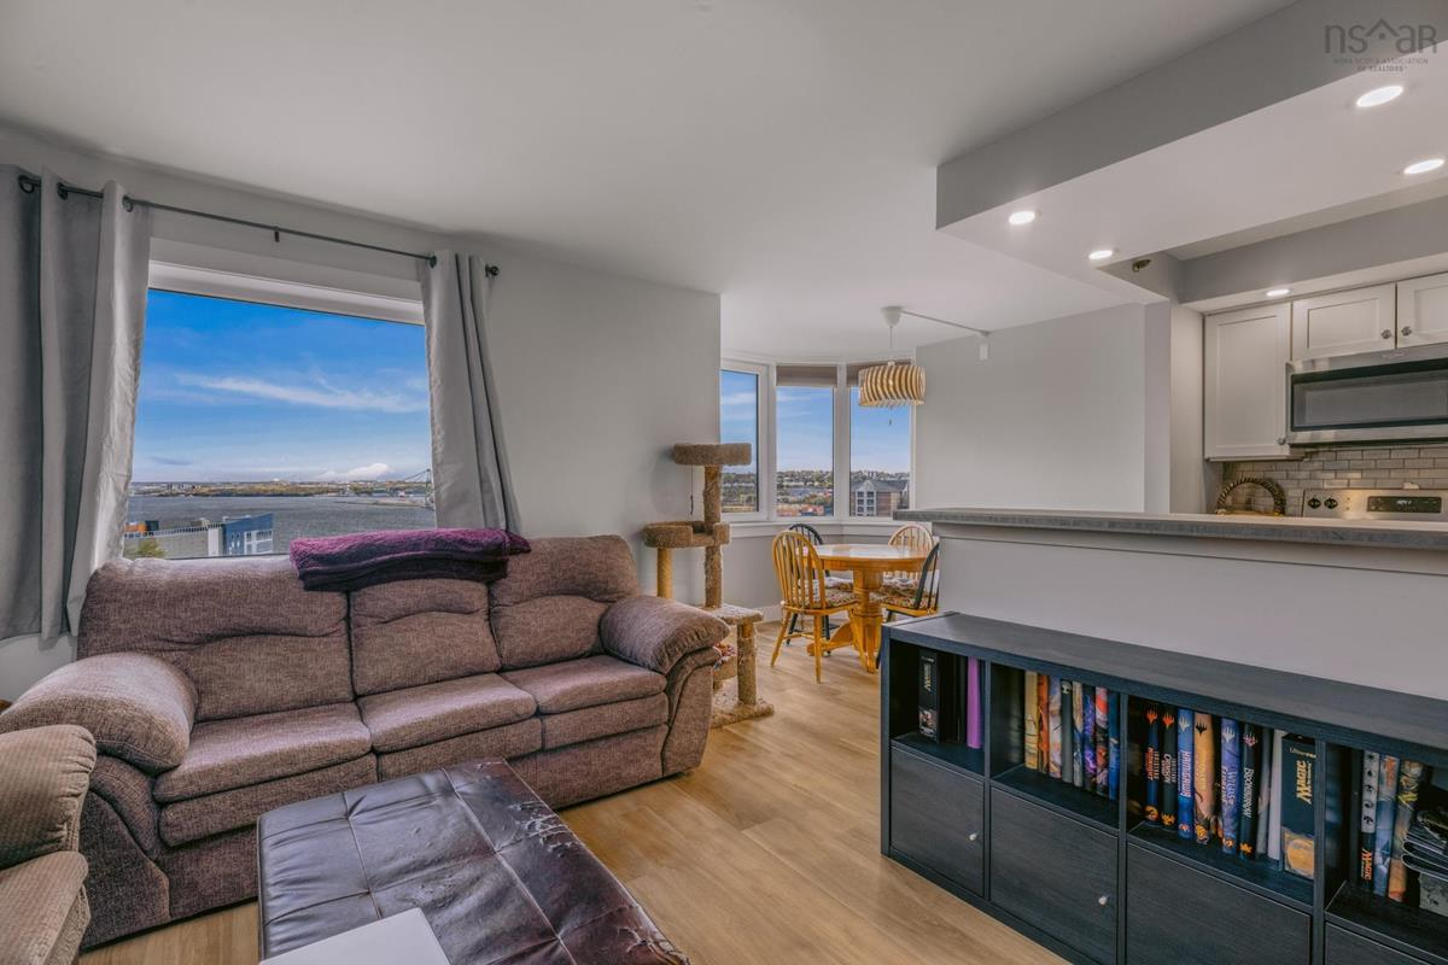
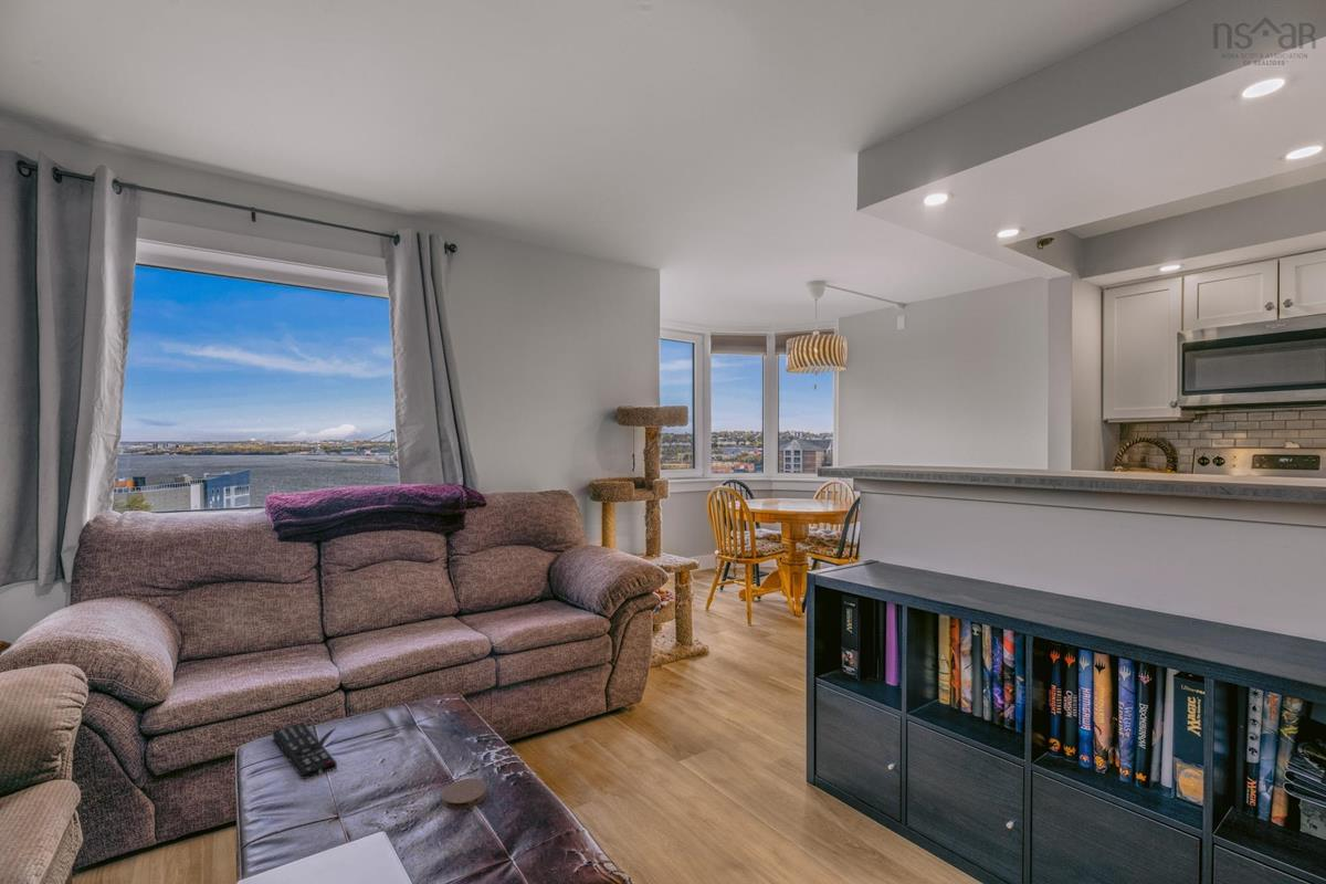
+ remote control (303, 748)
+ coaster (464, 792)
